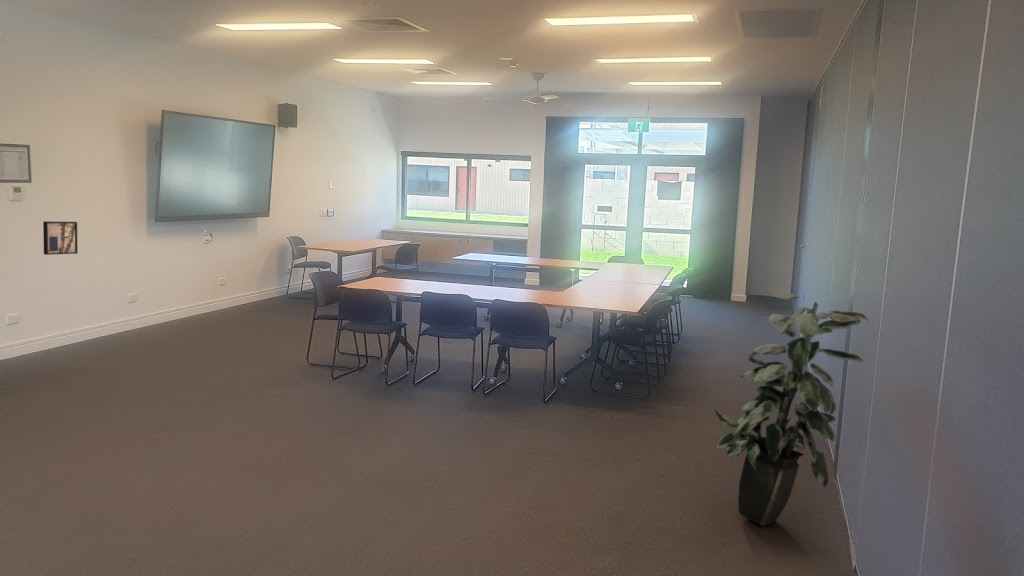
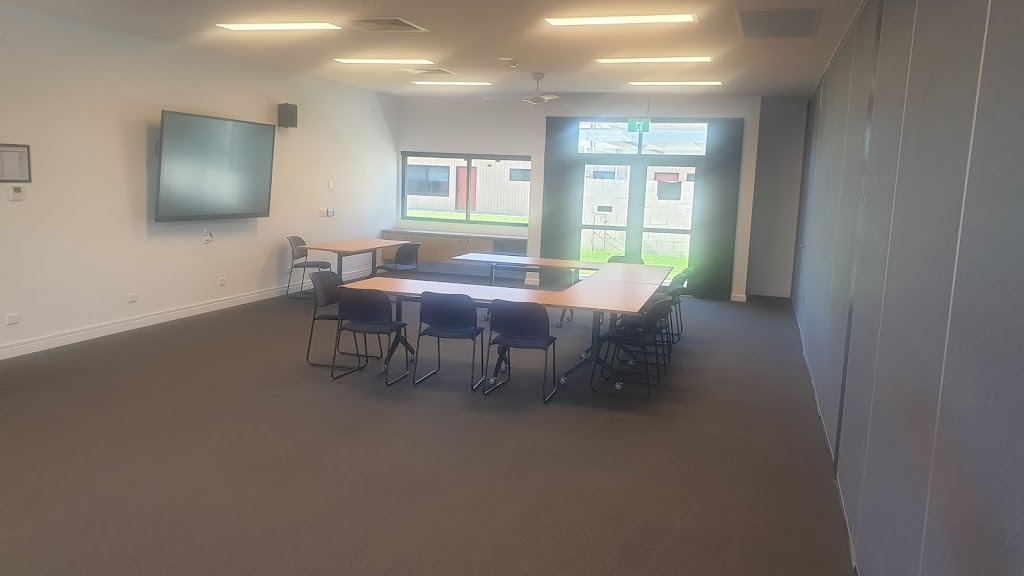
- wall art (60, 237)
- indoor plant (784, 409)
